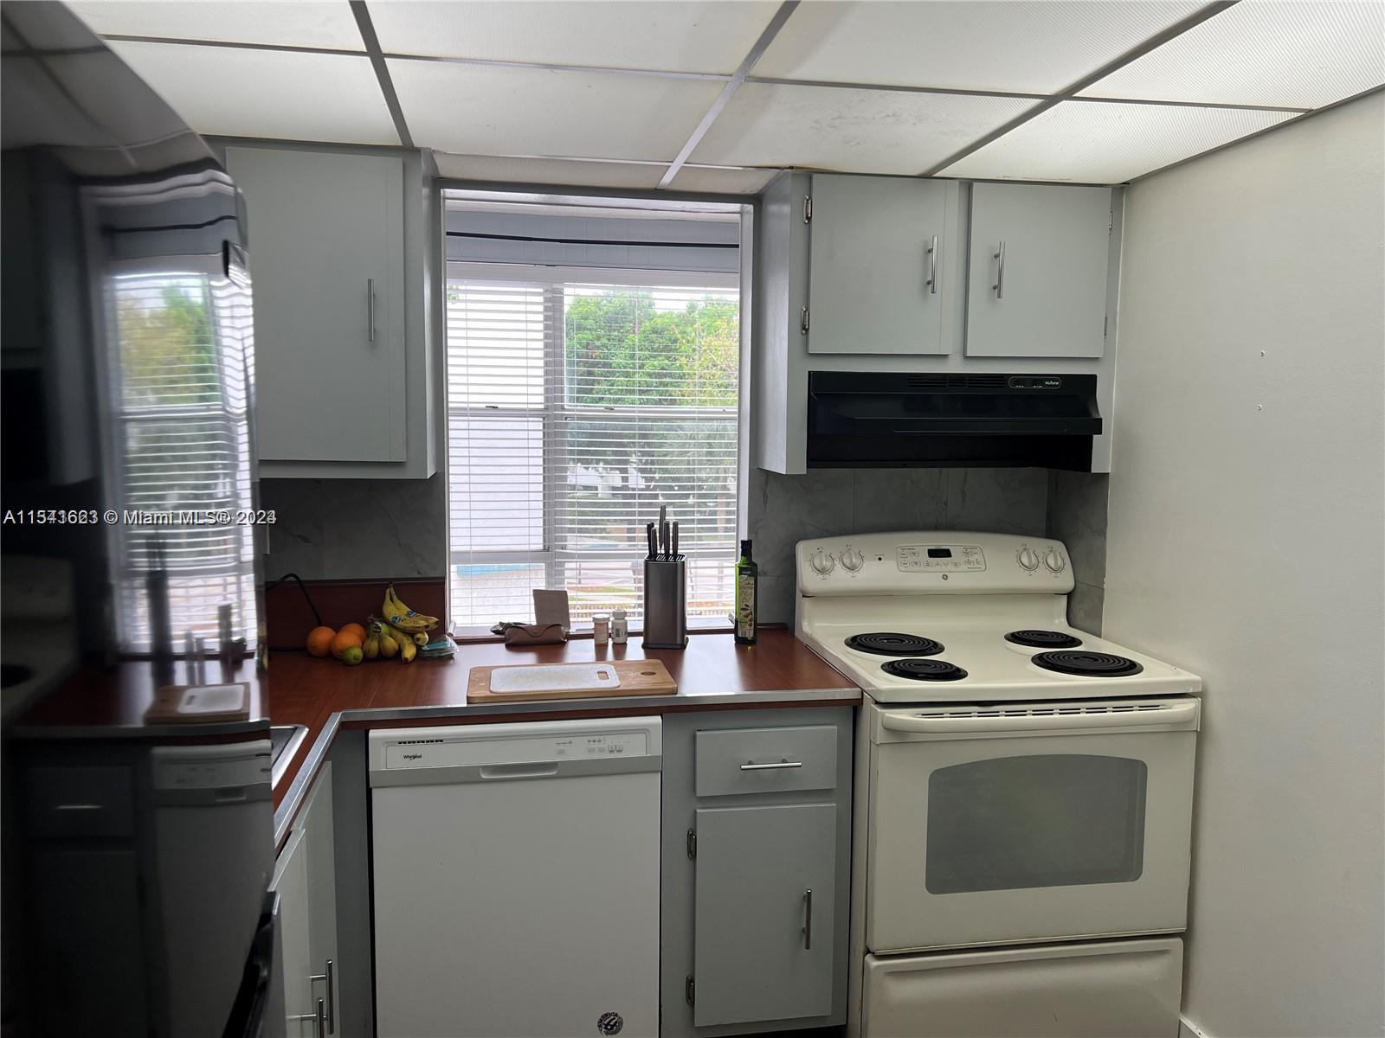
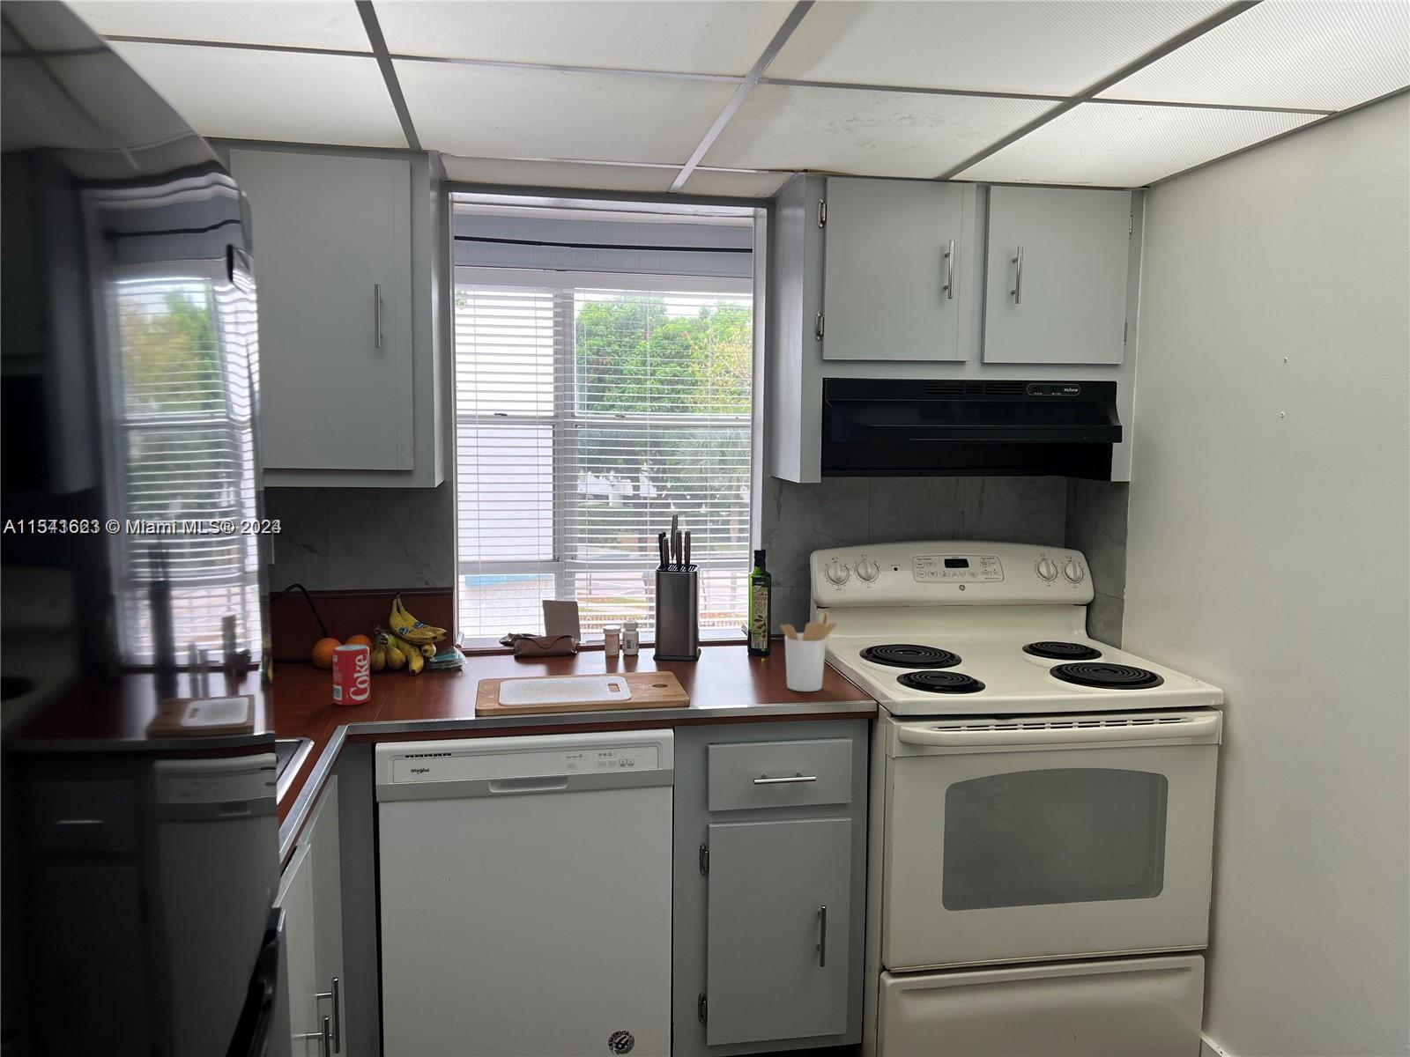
+ utensil holder (809, 652)
+ beverage can (351, 674)
